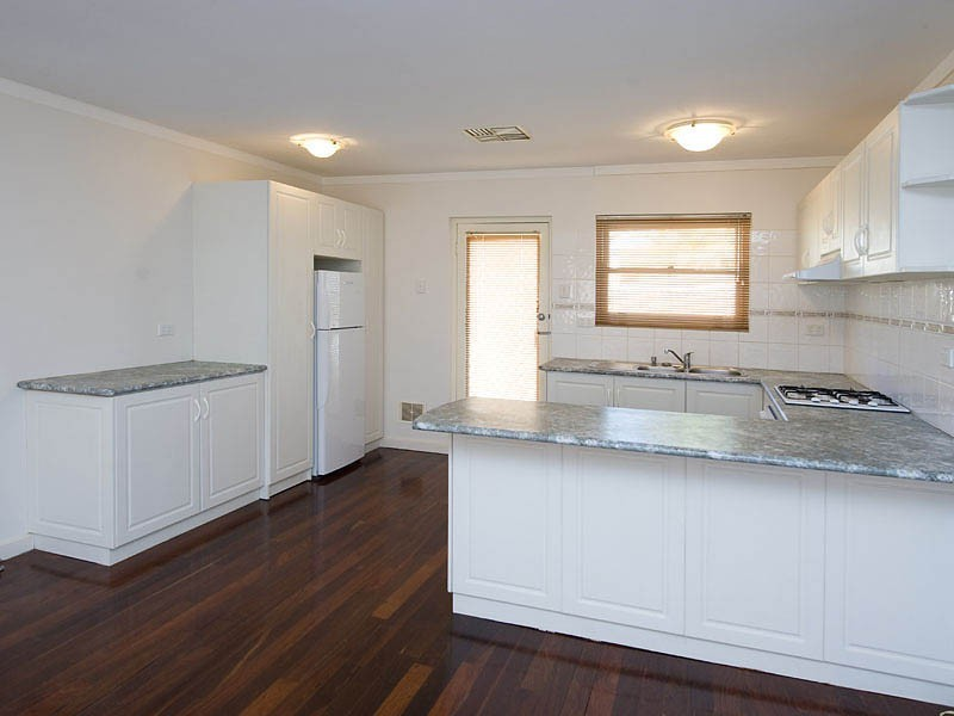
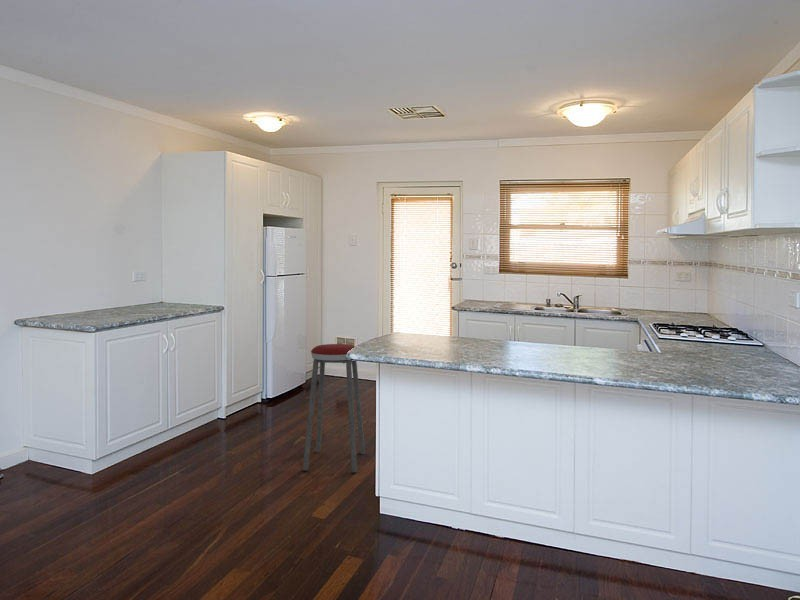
+ music stool (322, 403)
